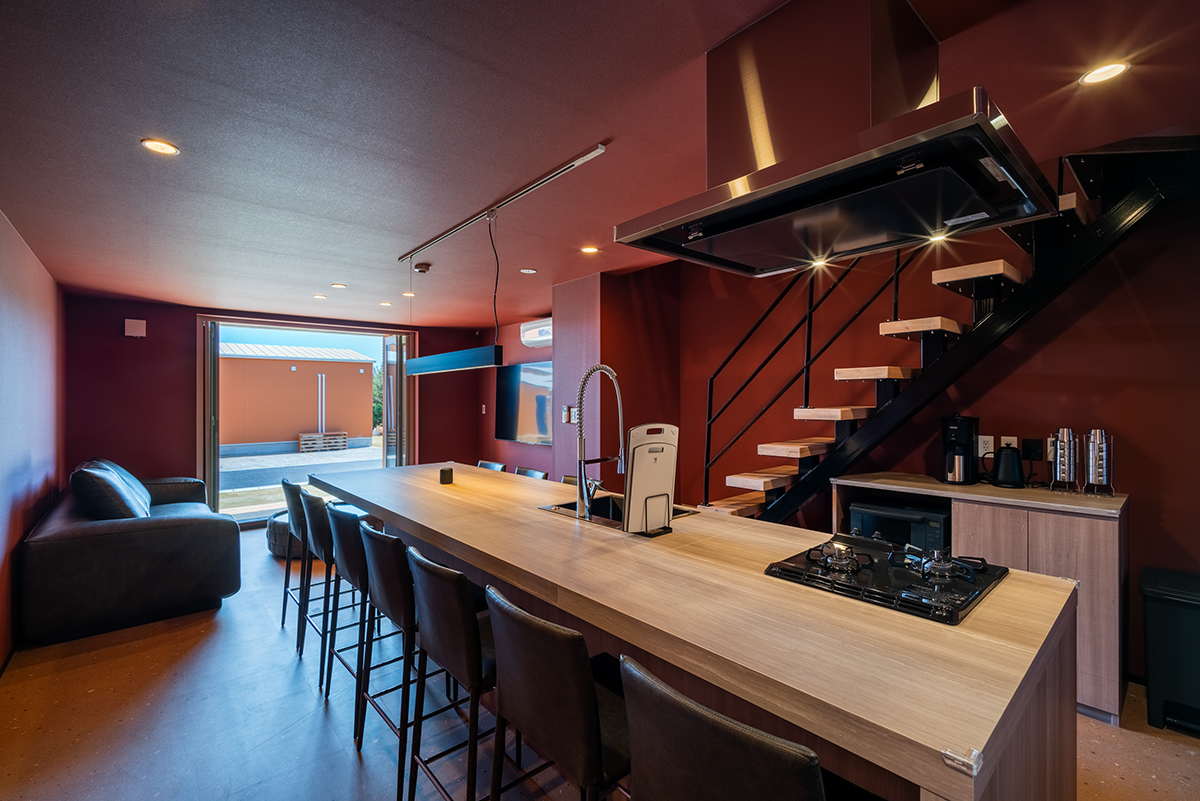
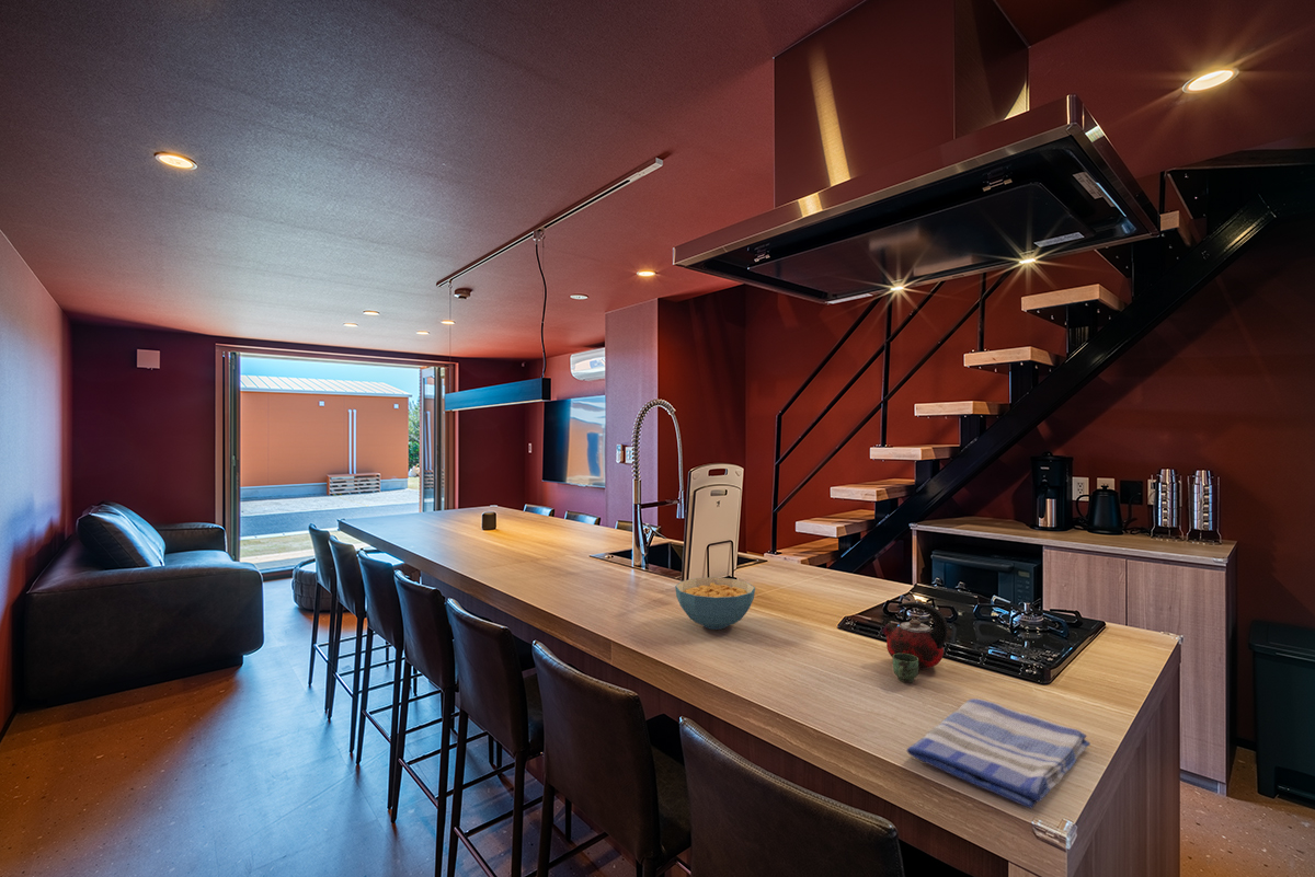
+ kettle (913, 634)
+ dish towel (998, 743)
+ cereal bowl (714, 605)
